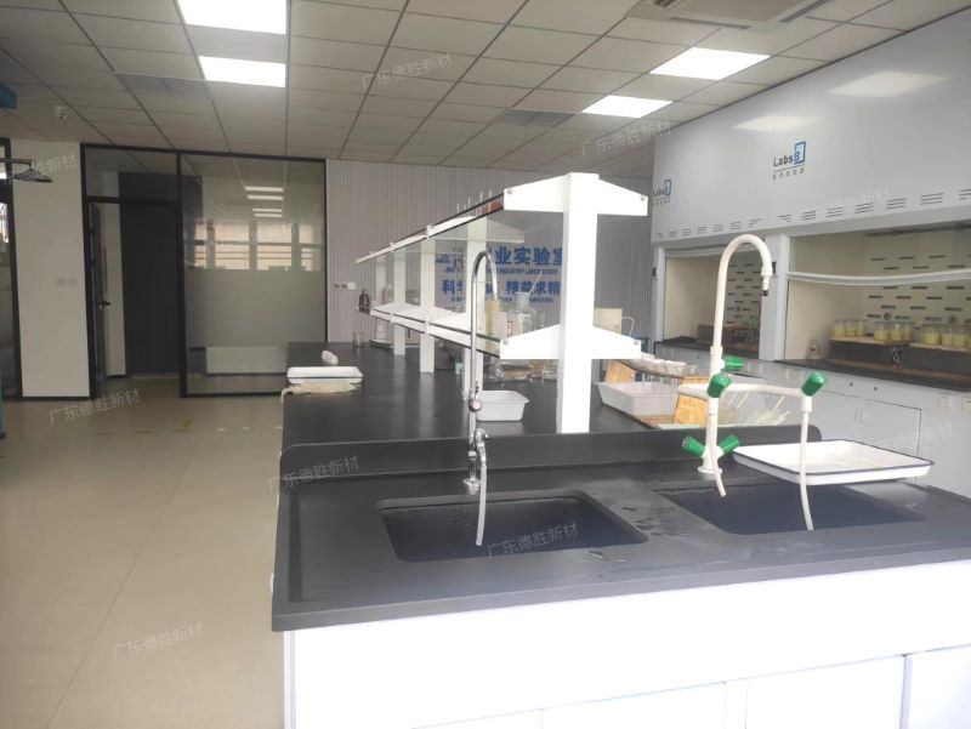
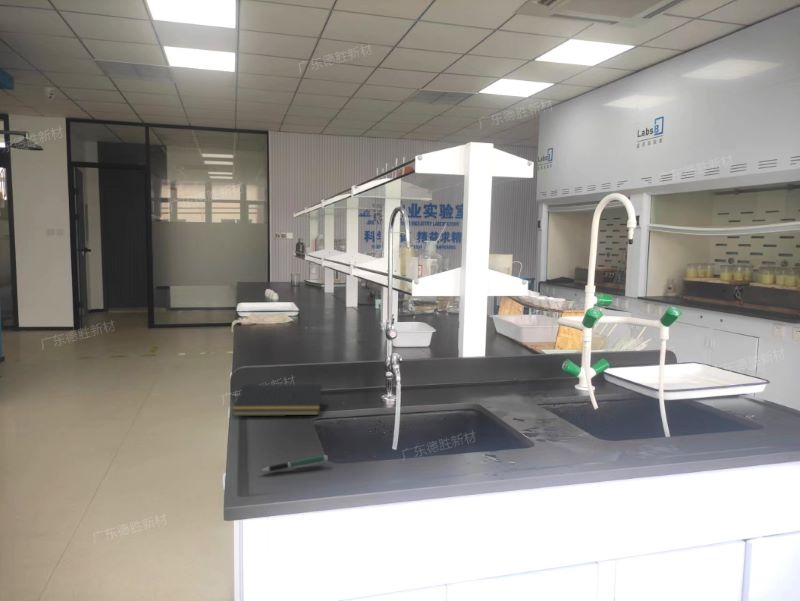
+ notepad (279, 399)
+ pen (296, 463)
